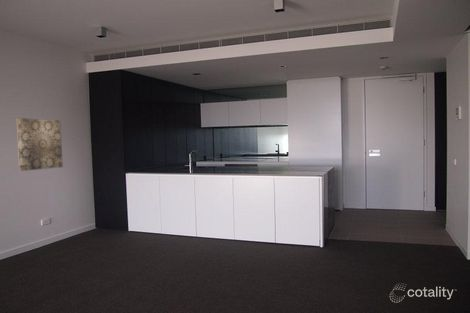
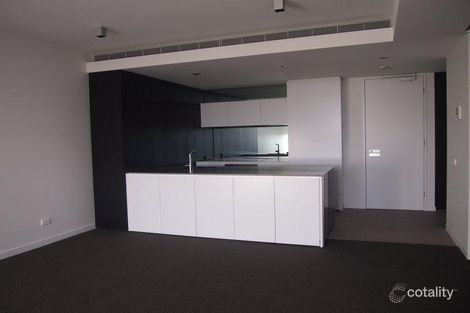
- wall art (41, 144)
